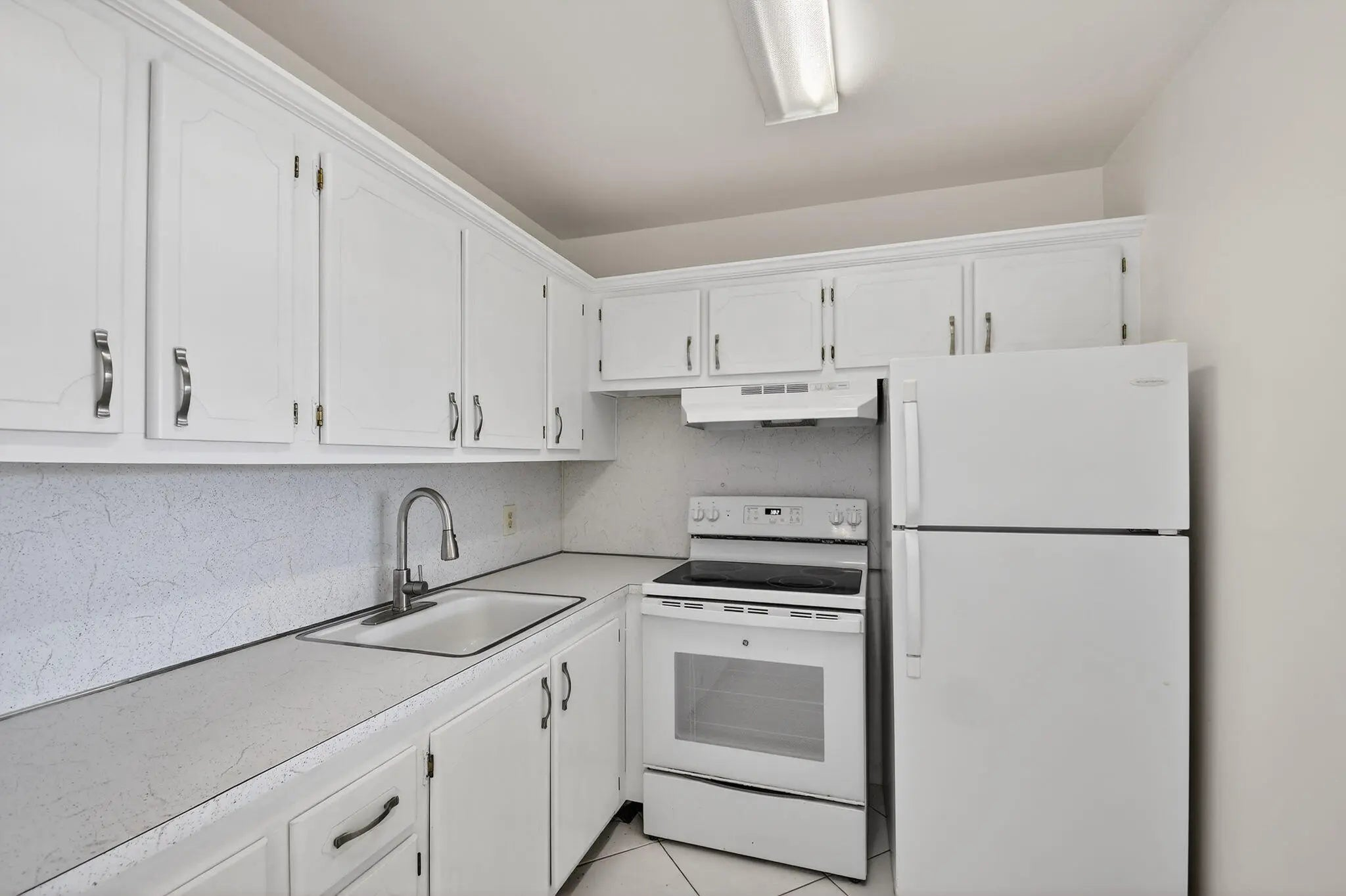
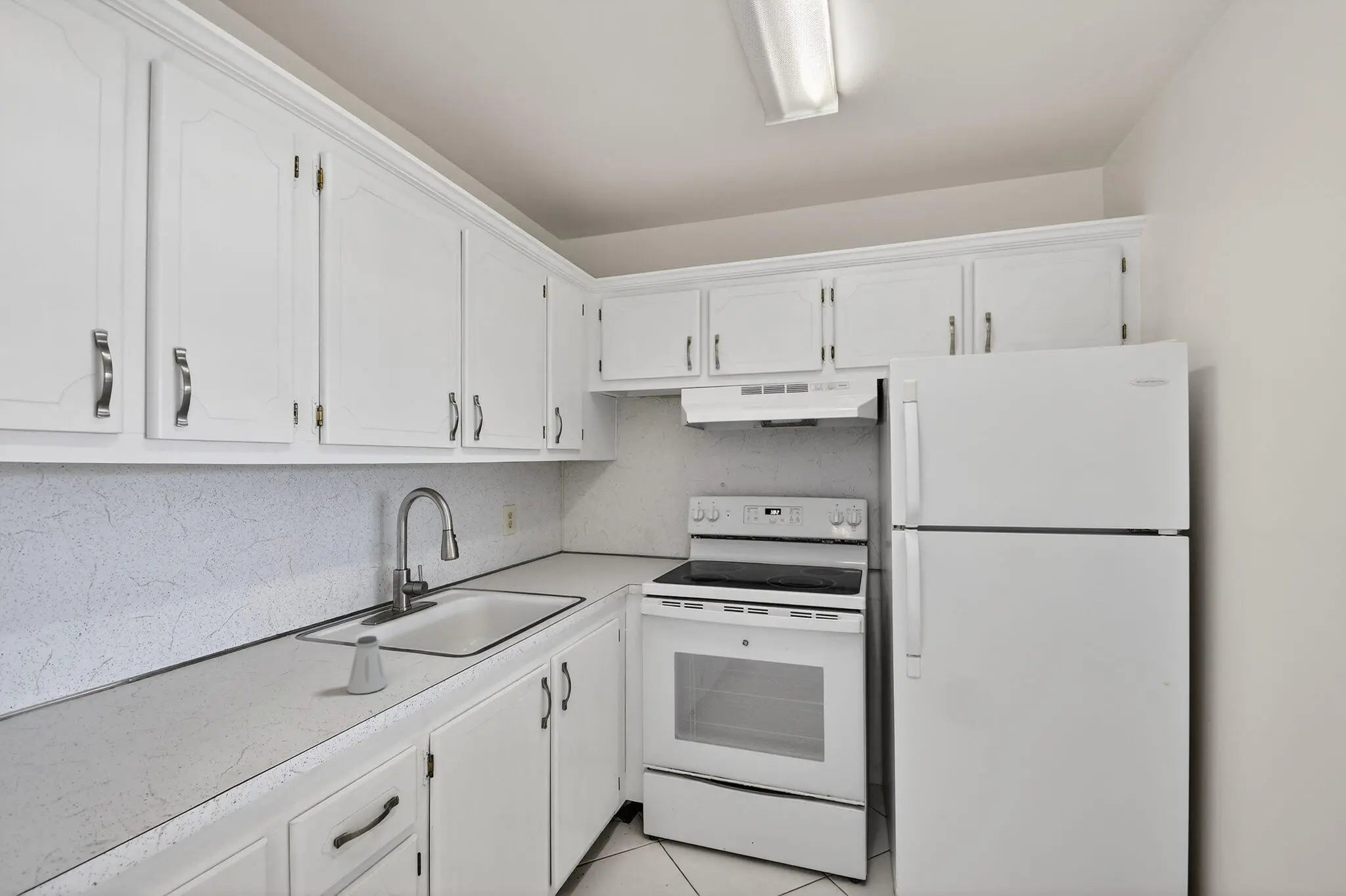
+ saltshaker (367, 662)
